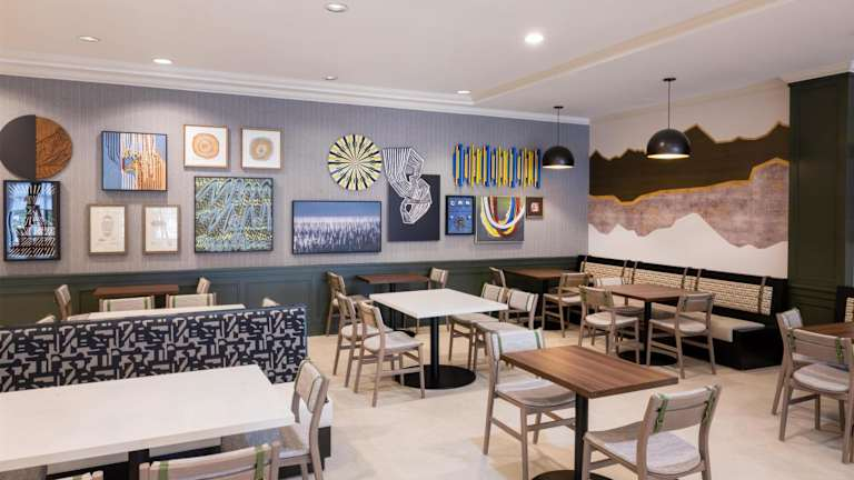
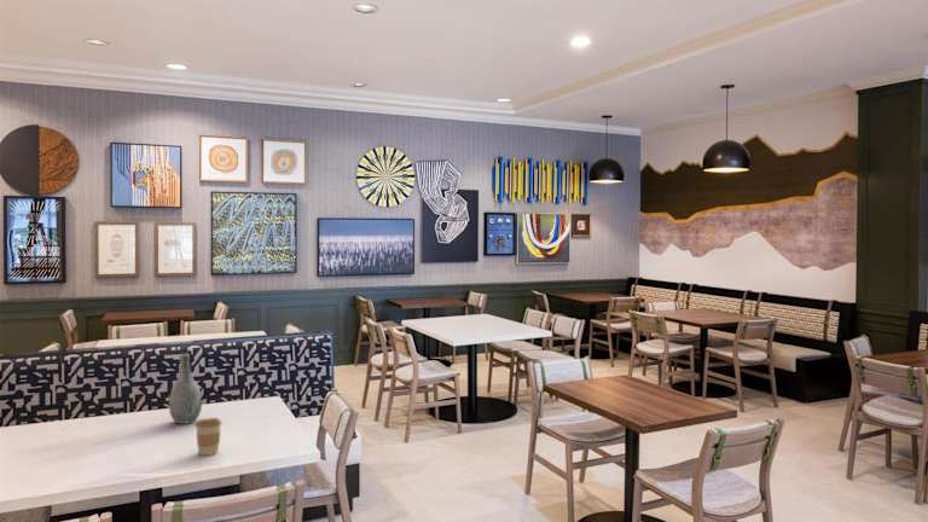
+ coffee cup (208, 435)
+ vase (185, 388)
